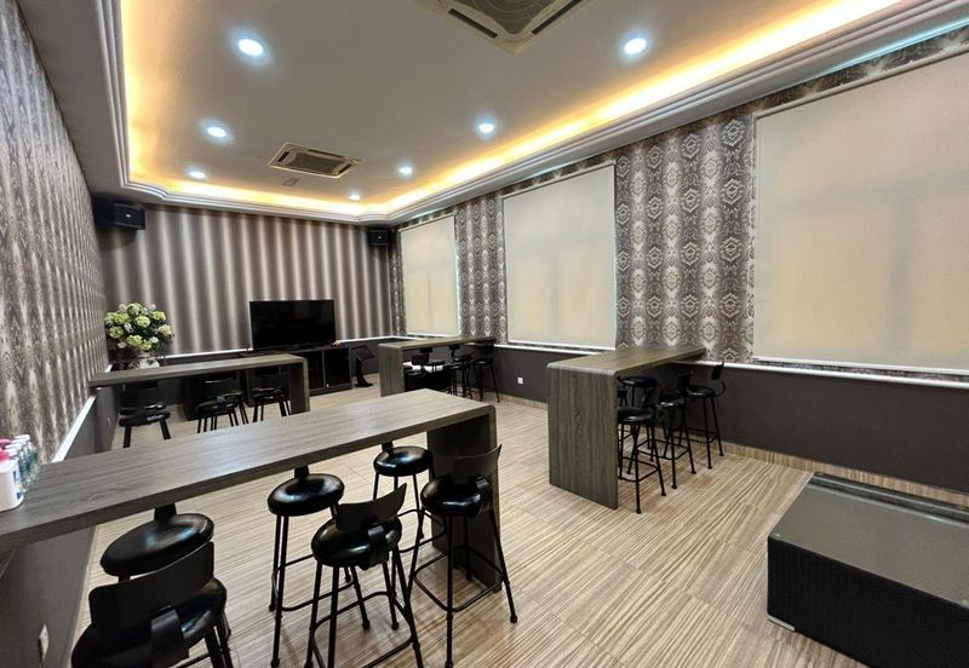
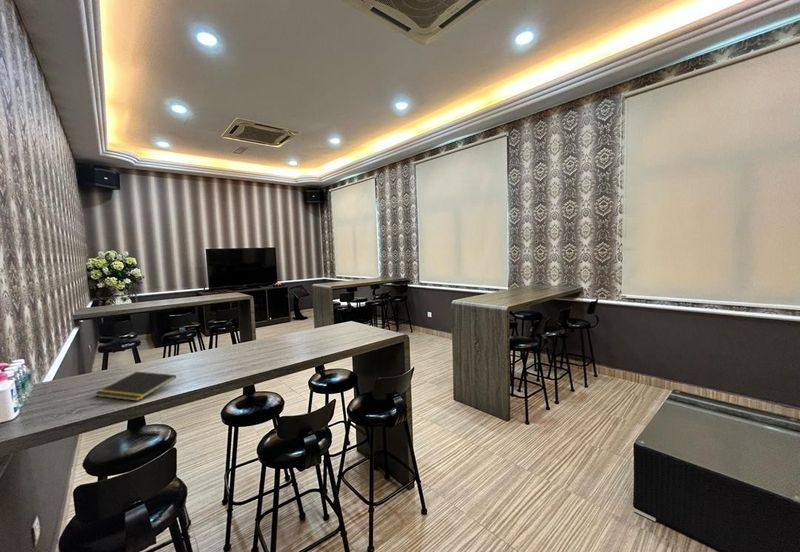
+ notepad (136, 385)
